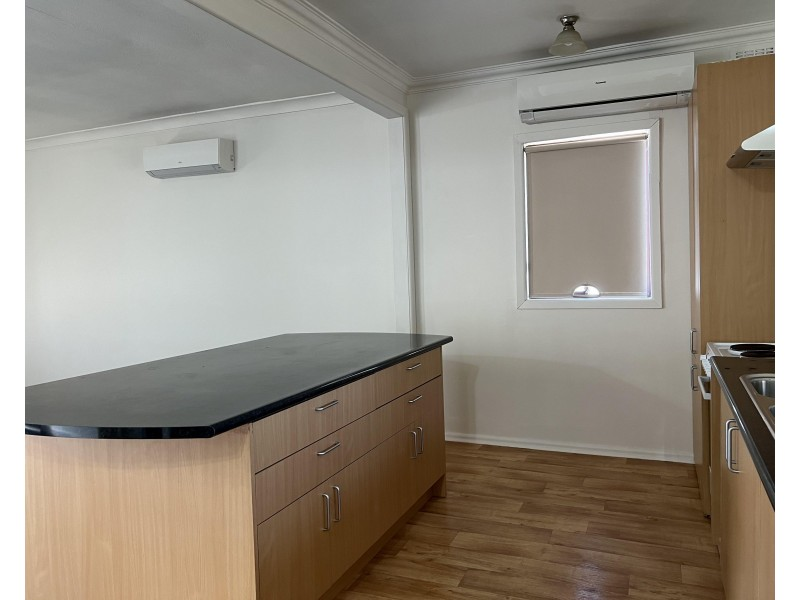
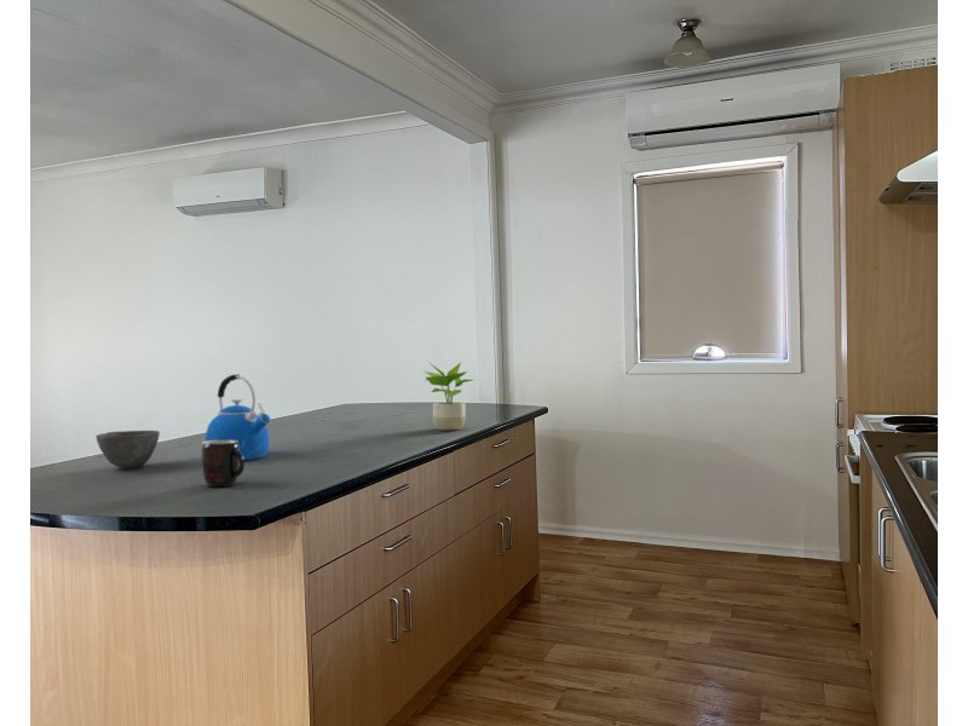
+ mug (225, 463)
+ bowl (128, 449)
+ kettle (242, 415)
+ potted plant (445, 394)
